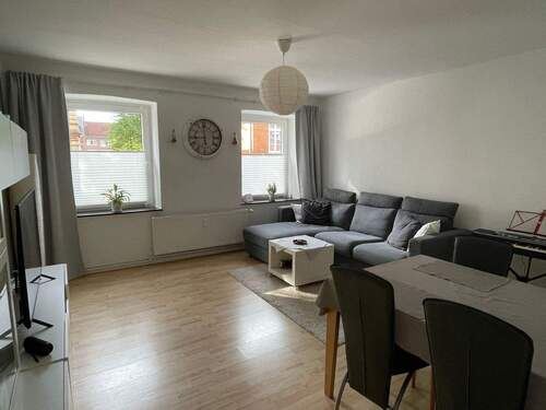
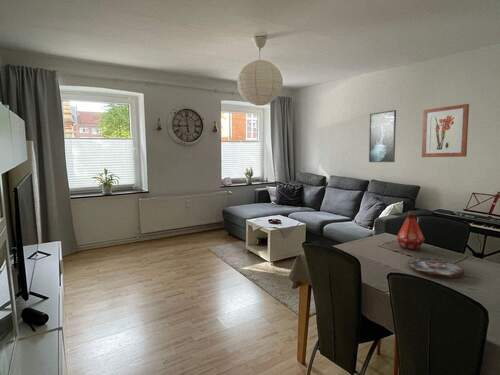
+ plate (434, 266)
+ bottle (410, 229)
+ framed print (381, 137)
+ wall art (443, 132)
